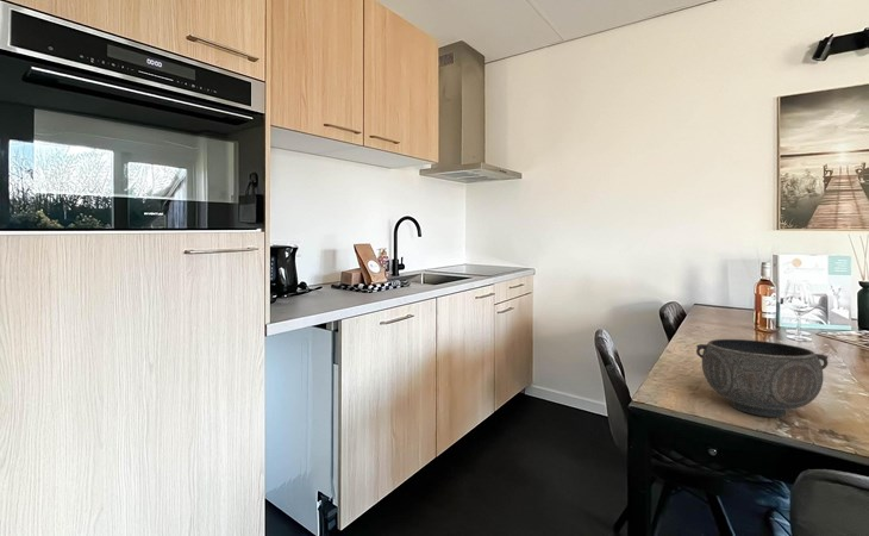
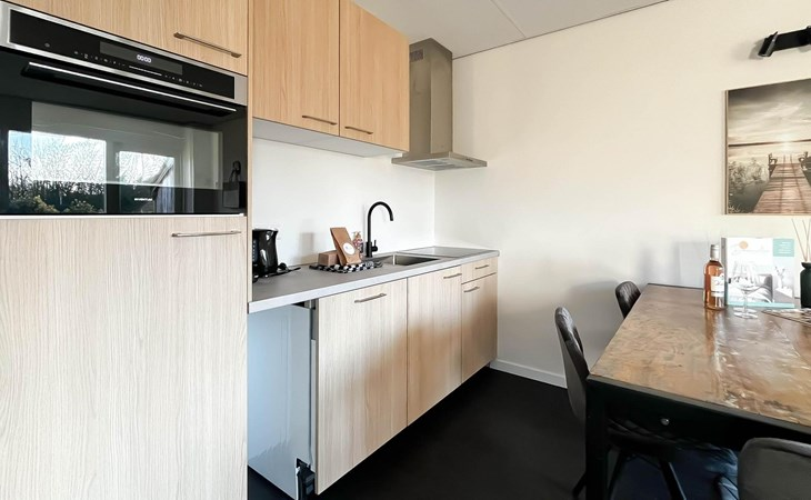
- bowl (757, 378)
